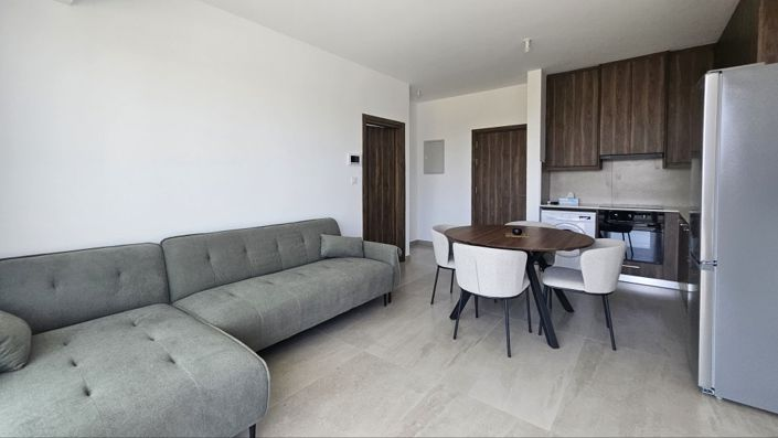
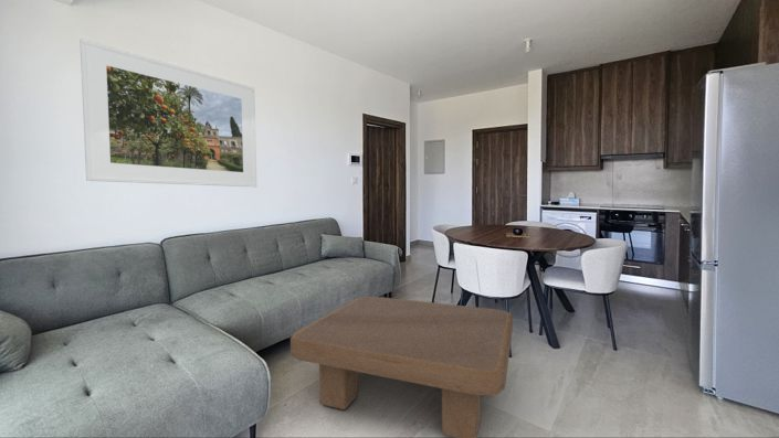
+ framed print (183, 126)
+ coffee table (410, 356)
